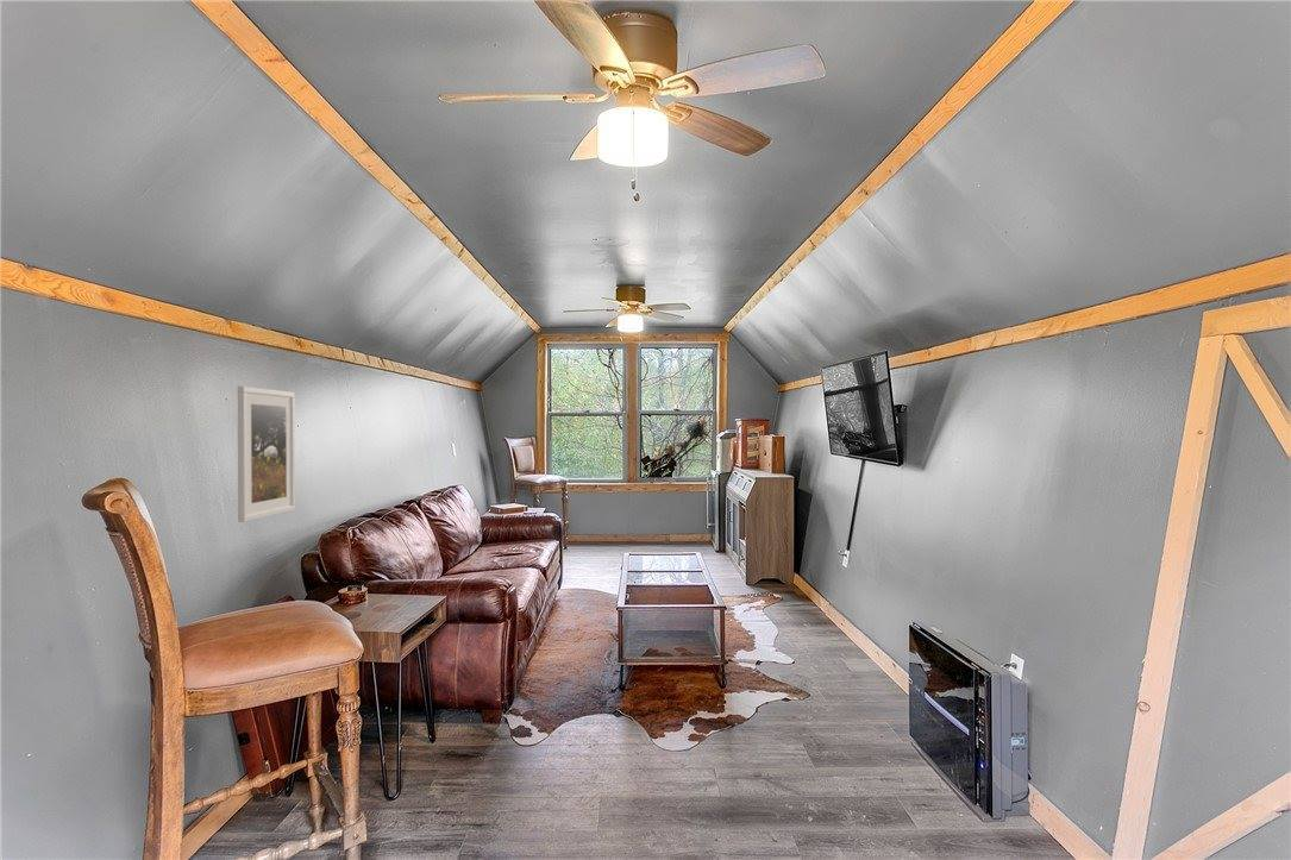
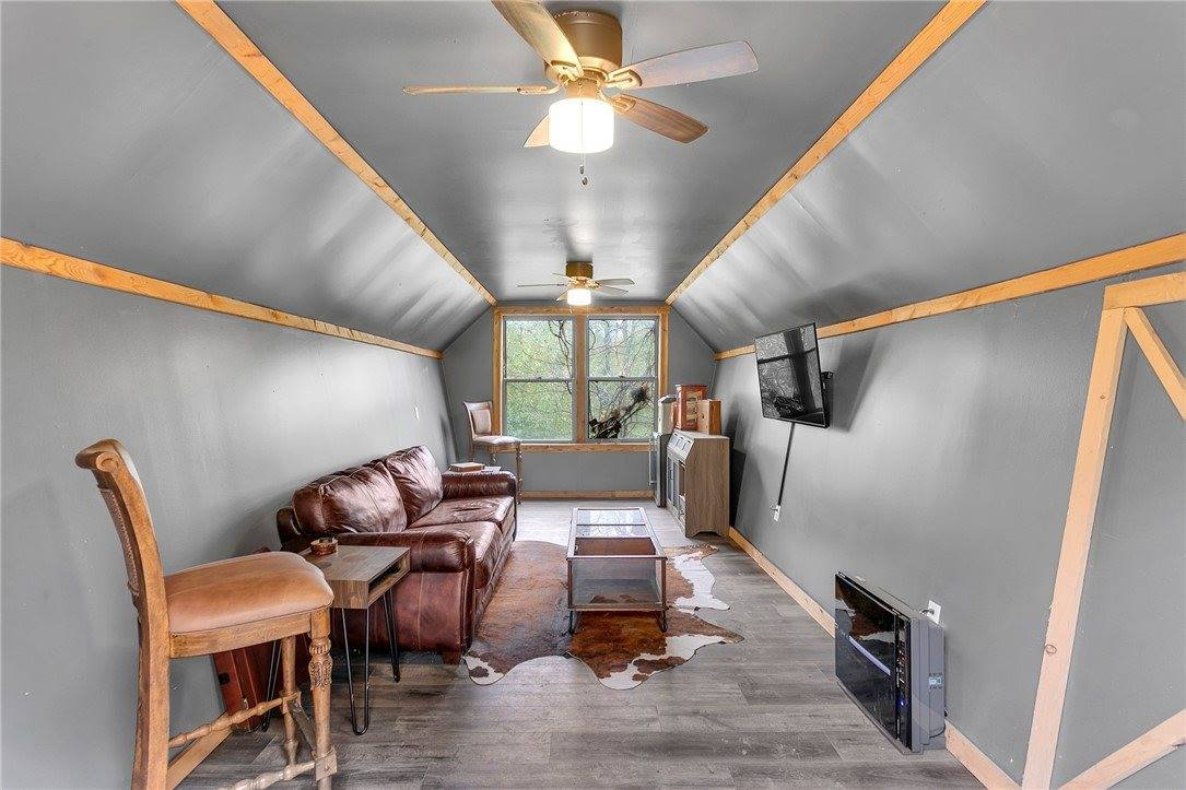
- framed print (268, 452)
